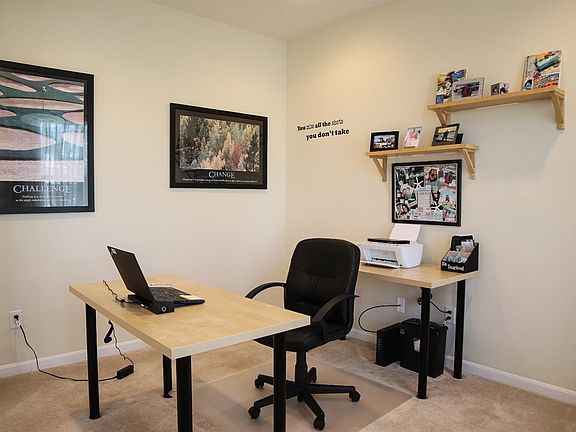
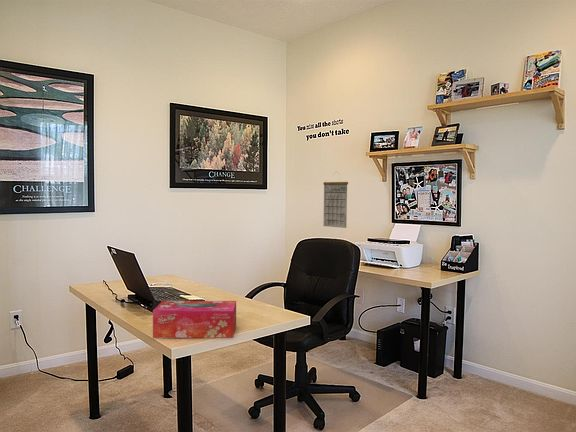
+ calendar (335, 199)
+ tissue box (196, 318)
